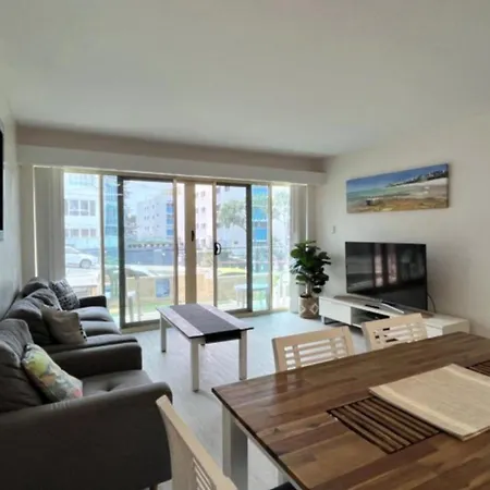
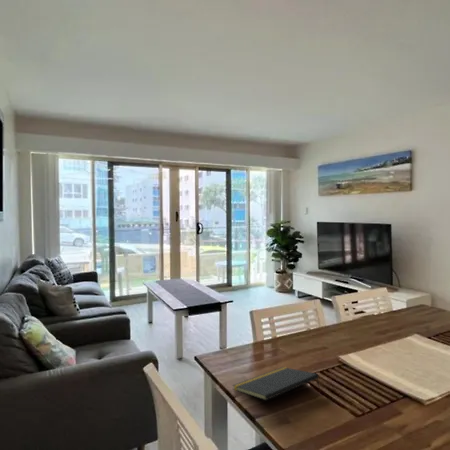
+ notepad (275, 381)
